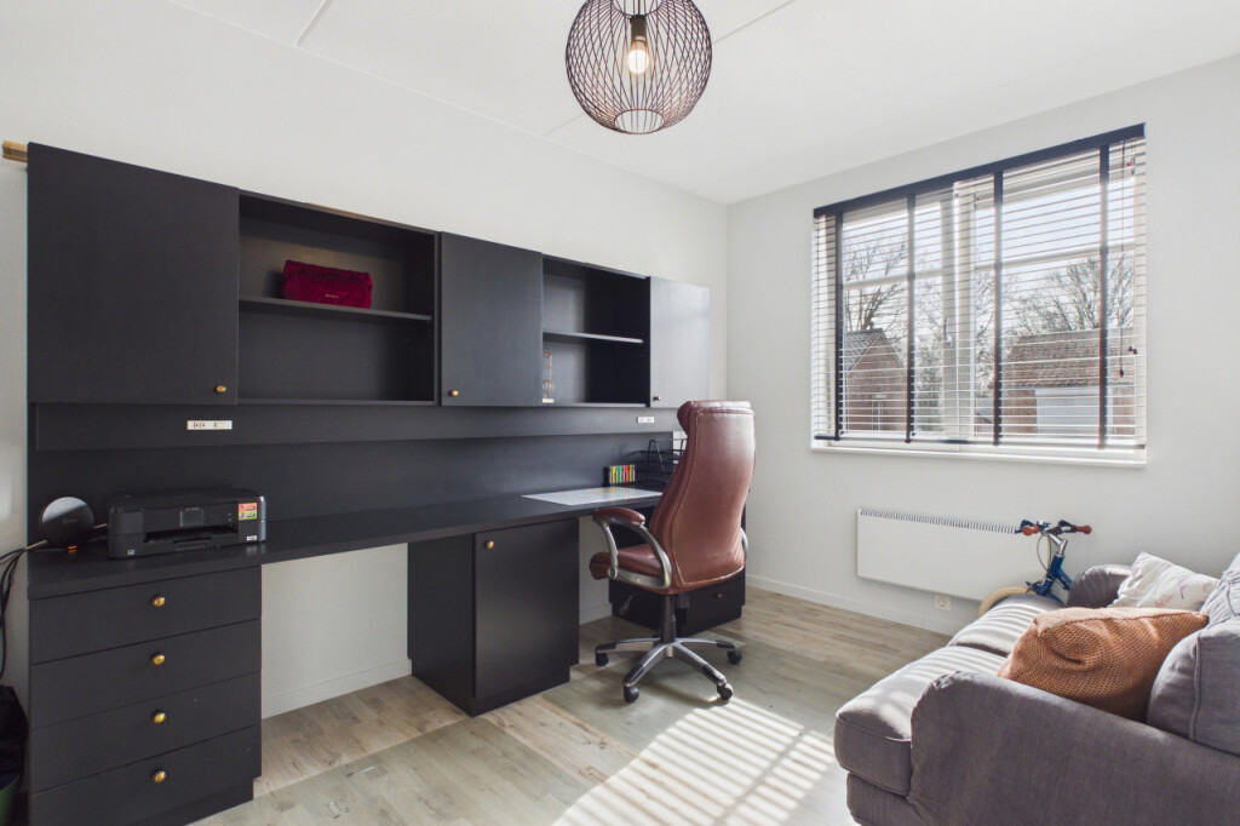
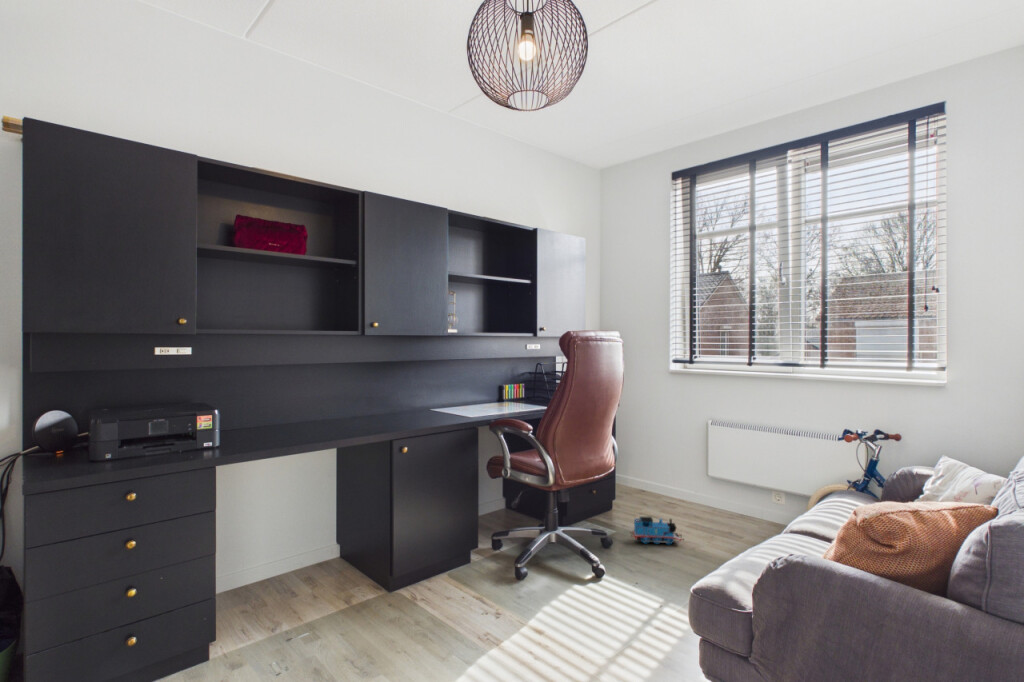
+ toy train (656, 530)
